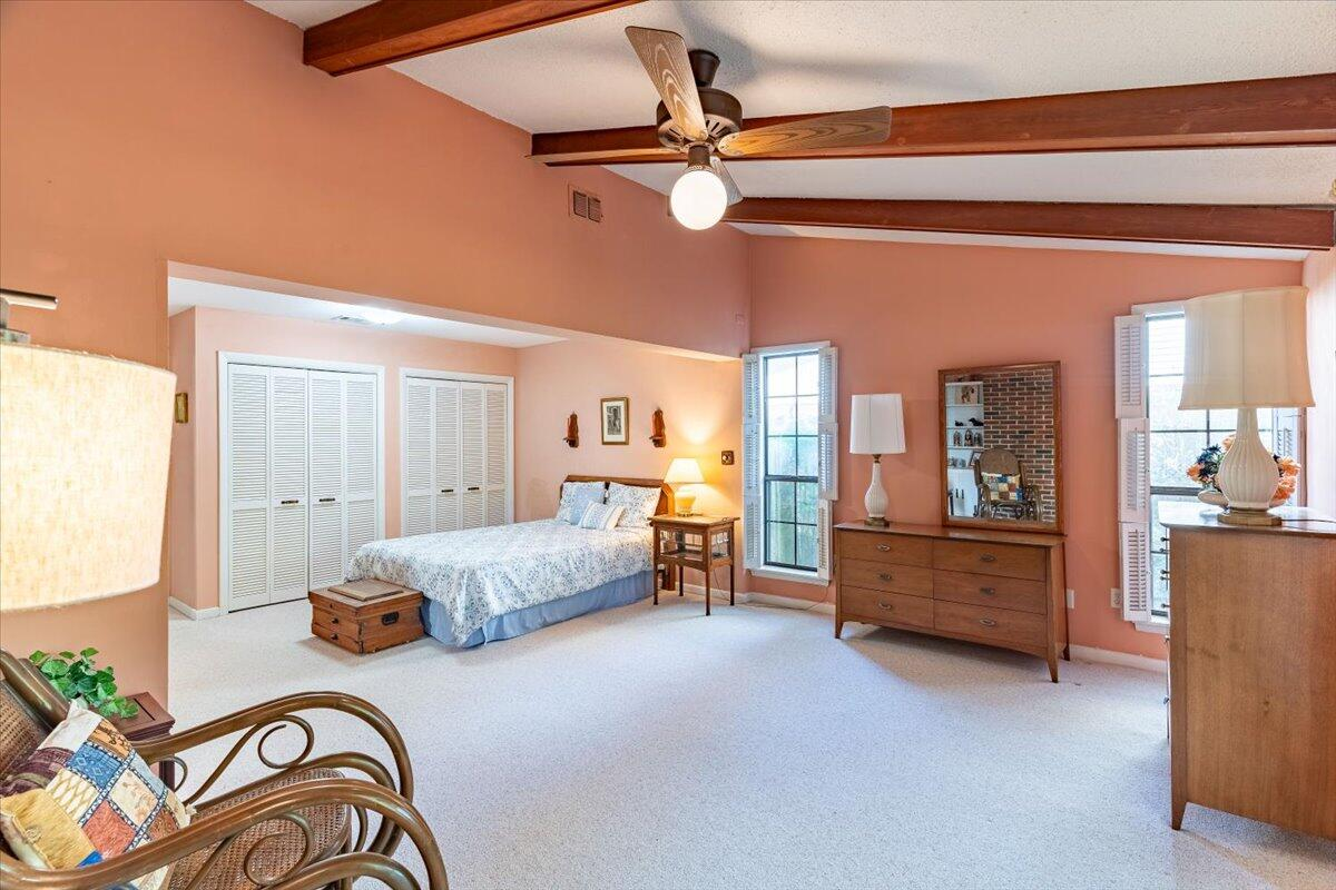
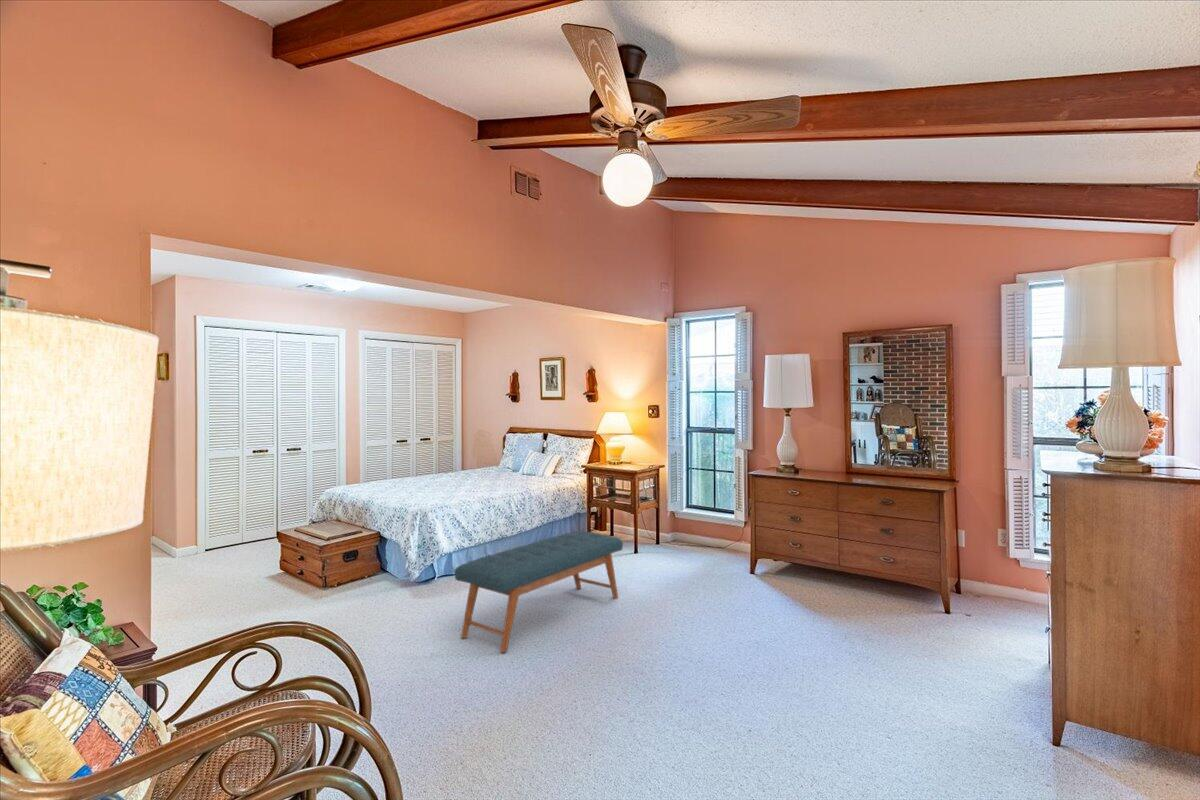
+ bench (546, 581)
